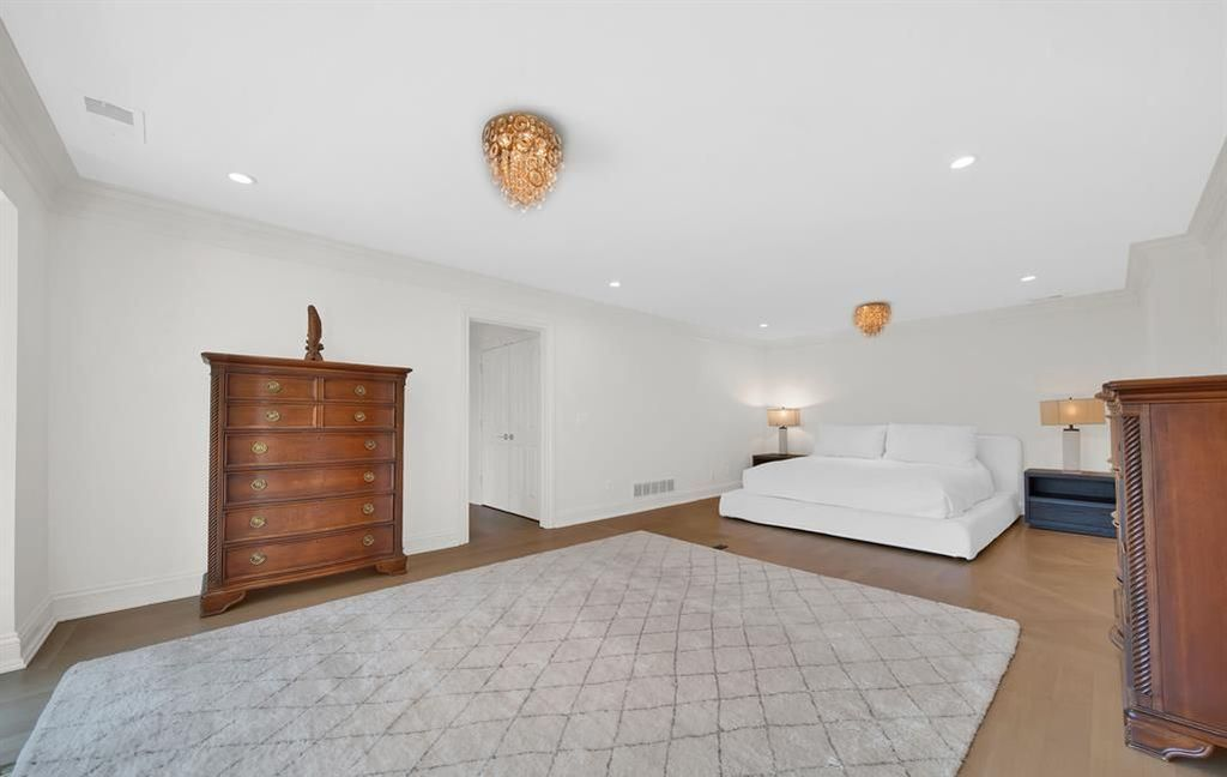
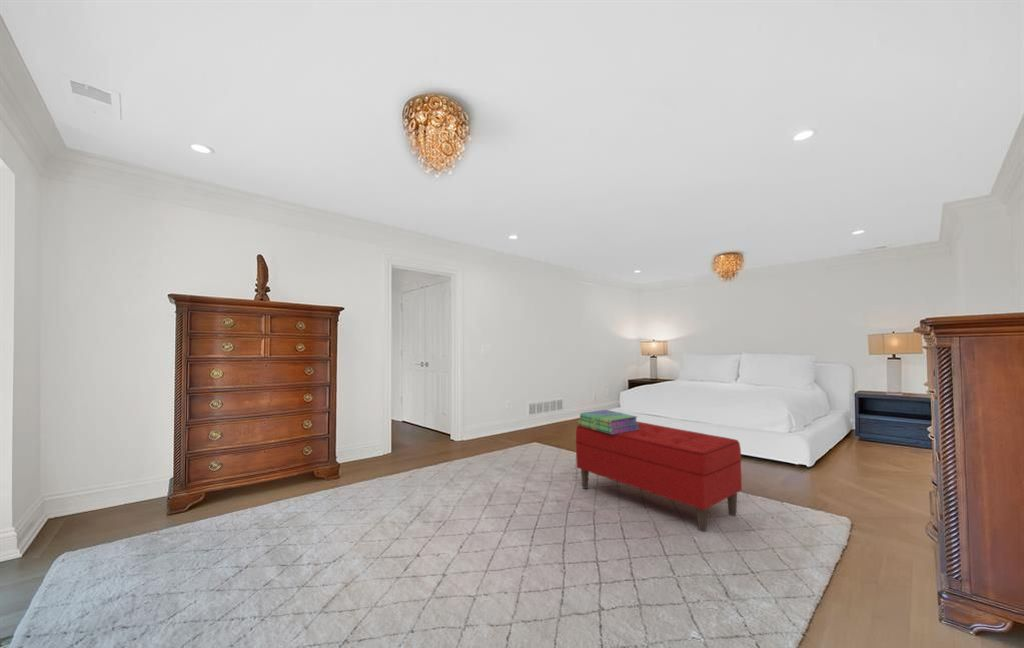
+ bench (651, 465)
+ stack of books (608, 420)
